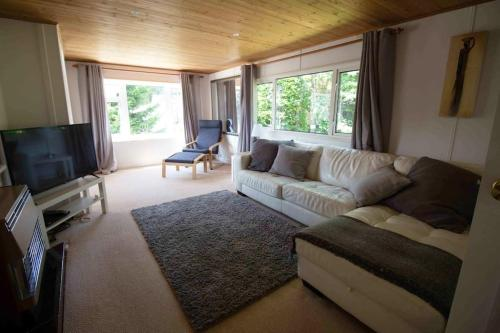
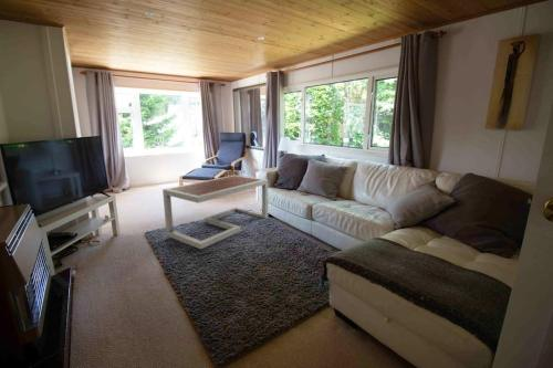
+ coffee table (223, 211)
